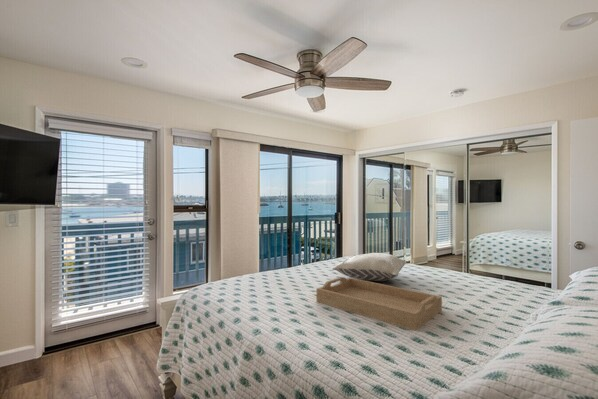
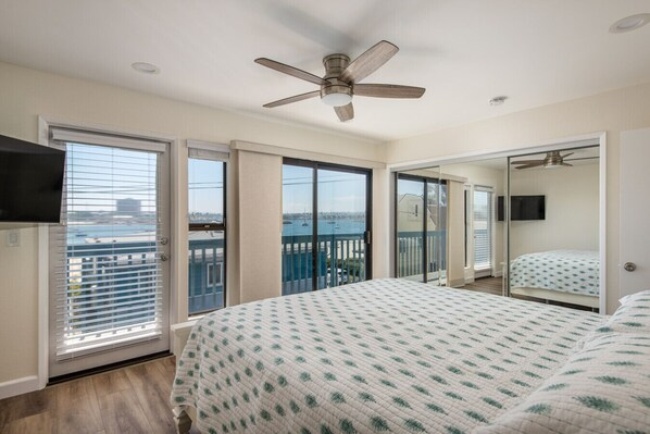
- pillow (370, 265)
- serving tray (376, 297)
